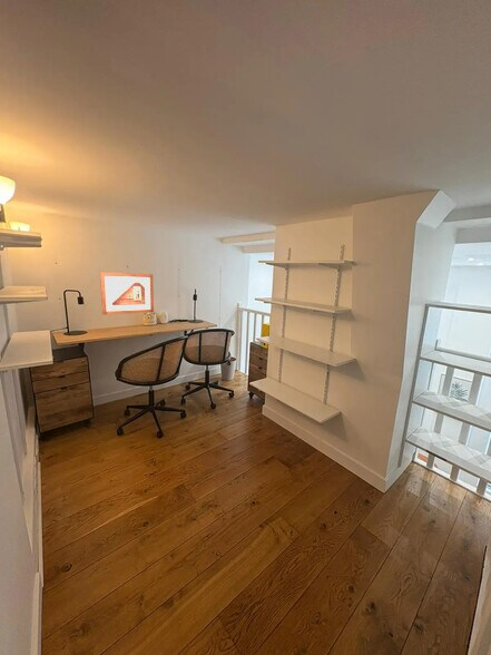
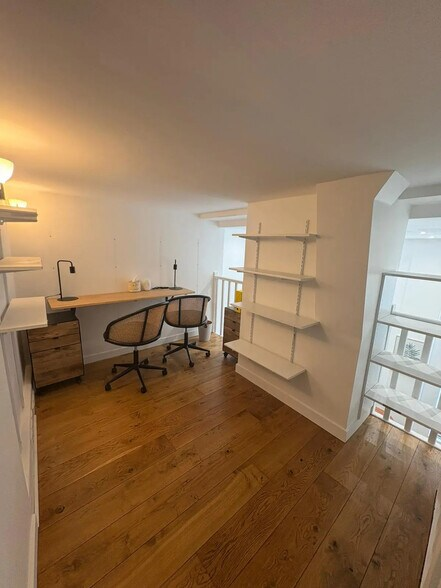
- picture frame (128, 293)
